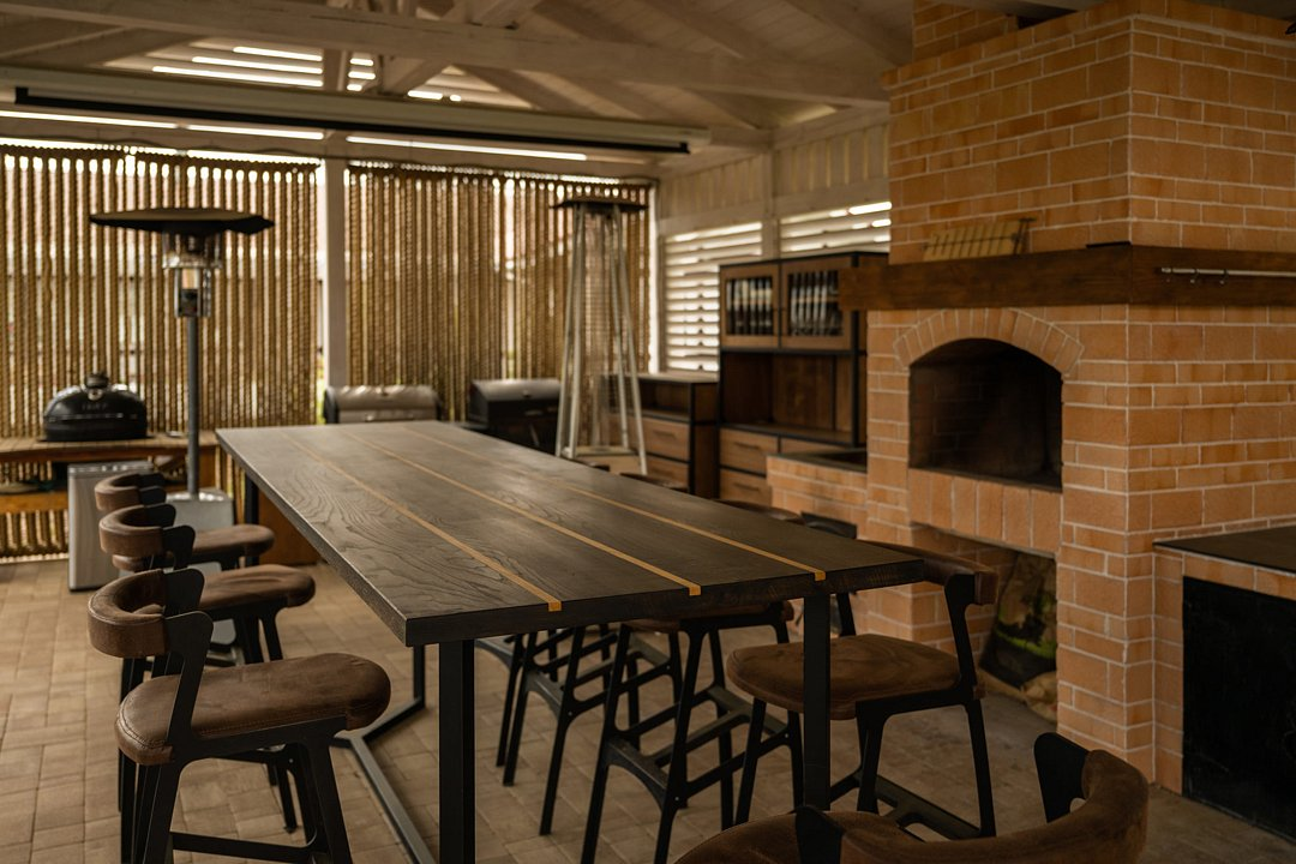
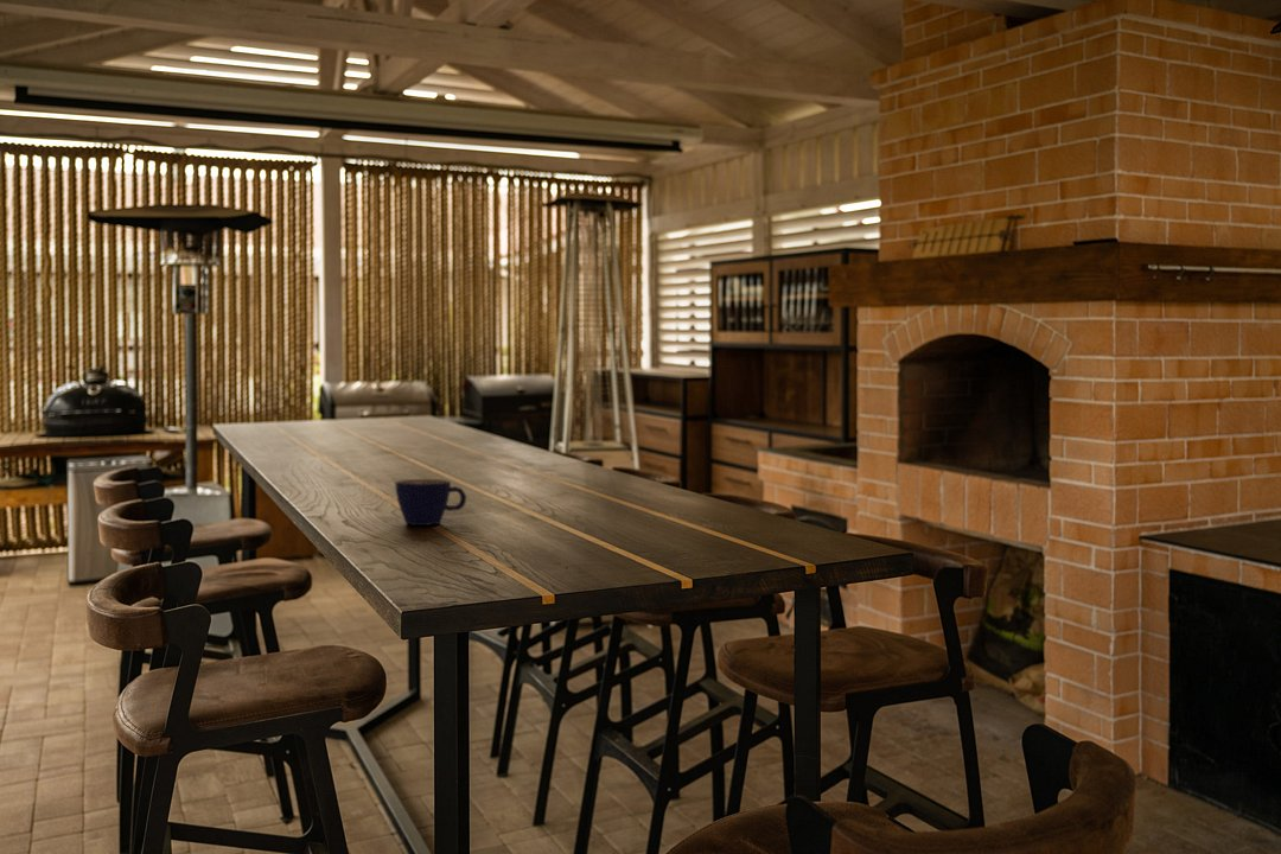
+ cup (432, 501)
